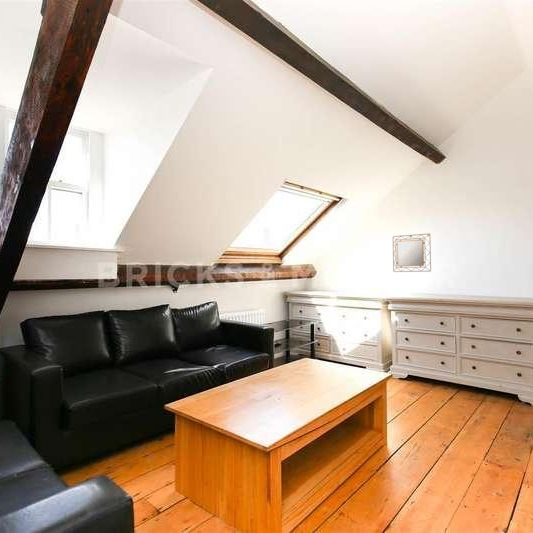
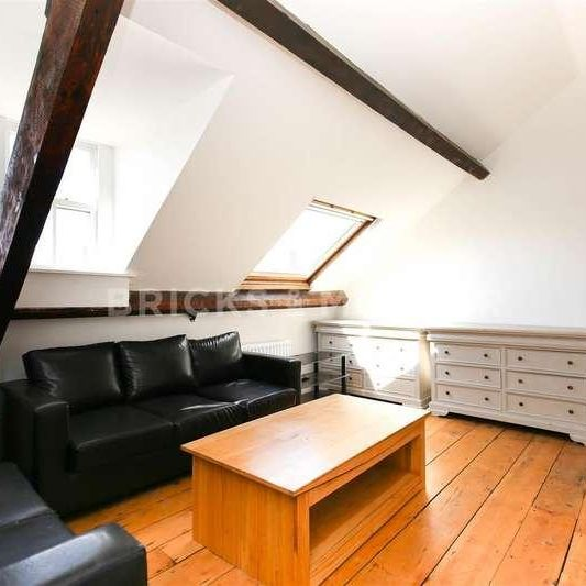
- home mirror (410, 253)
